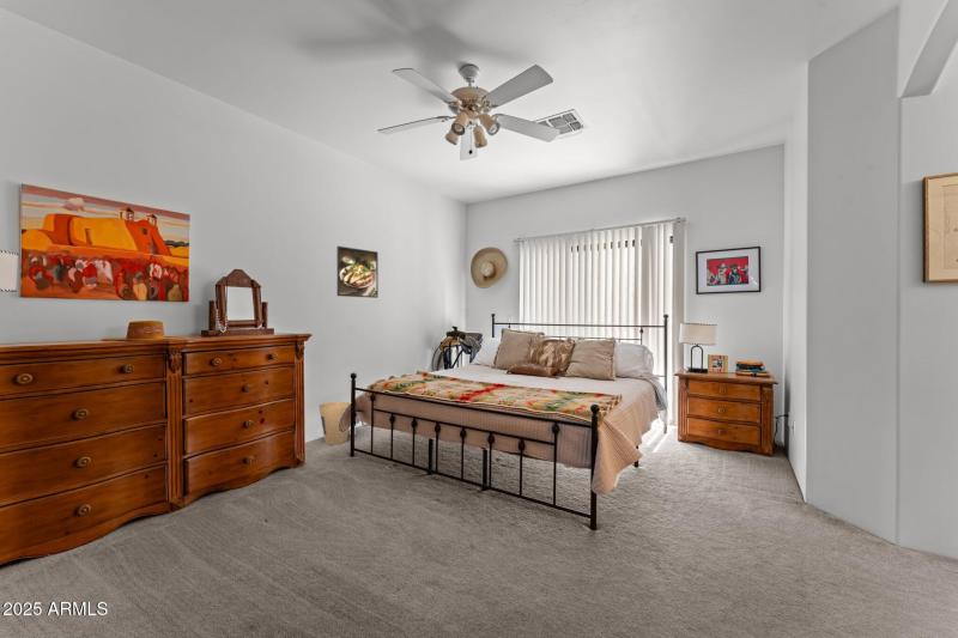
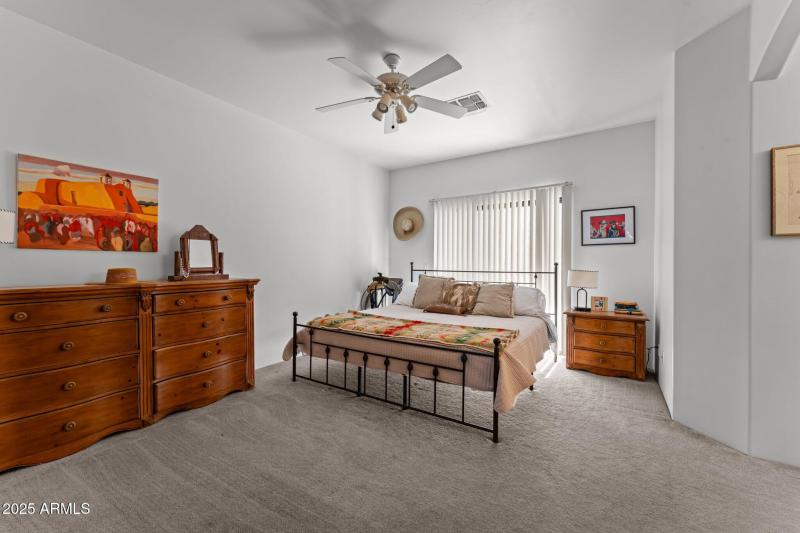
- trash can (335, 423)
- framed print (358, 273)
